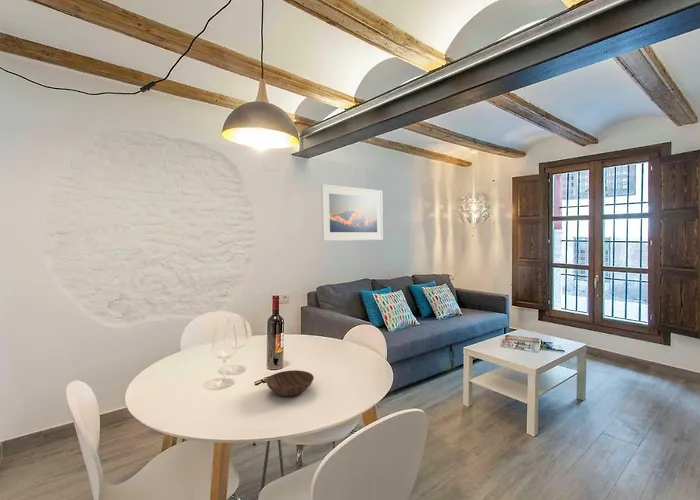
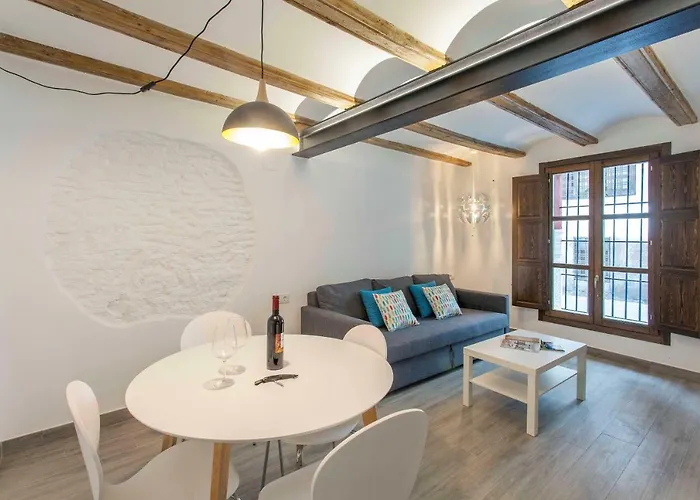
- bowl (290, 384)
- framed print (354, 214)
